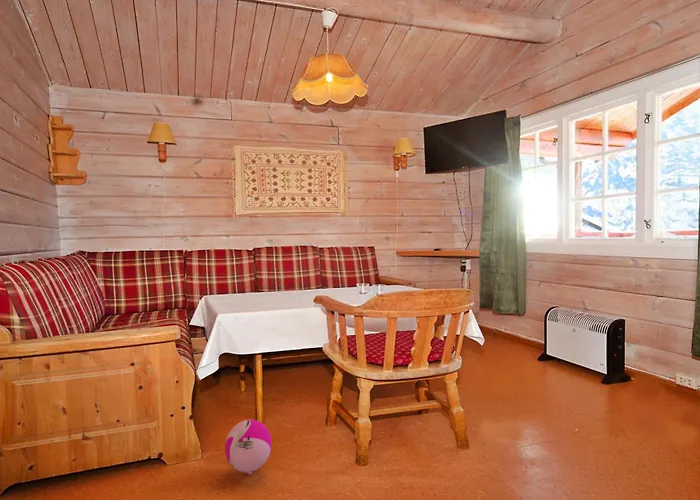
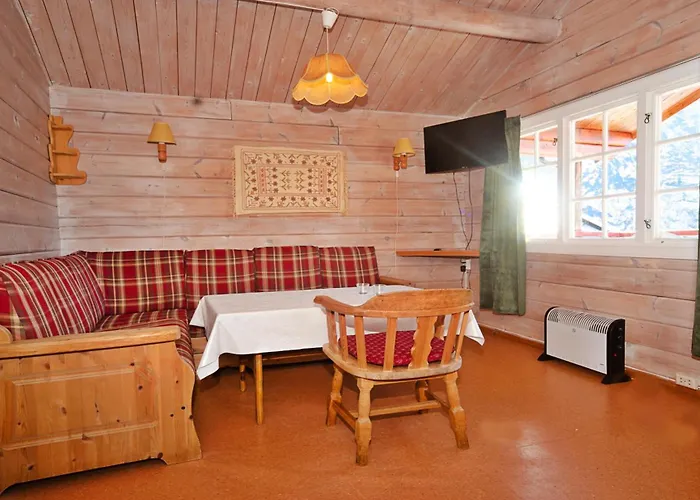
- ball (248, 447)
